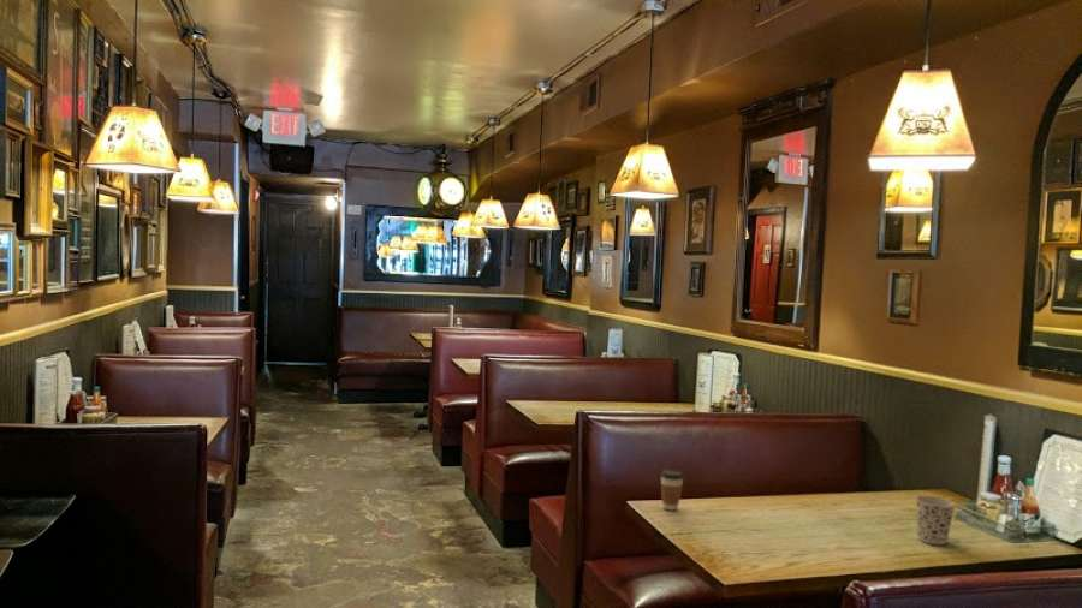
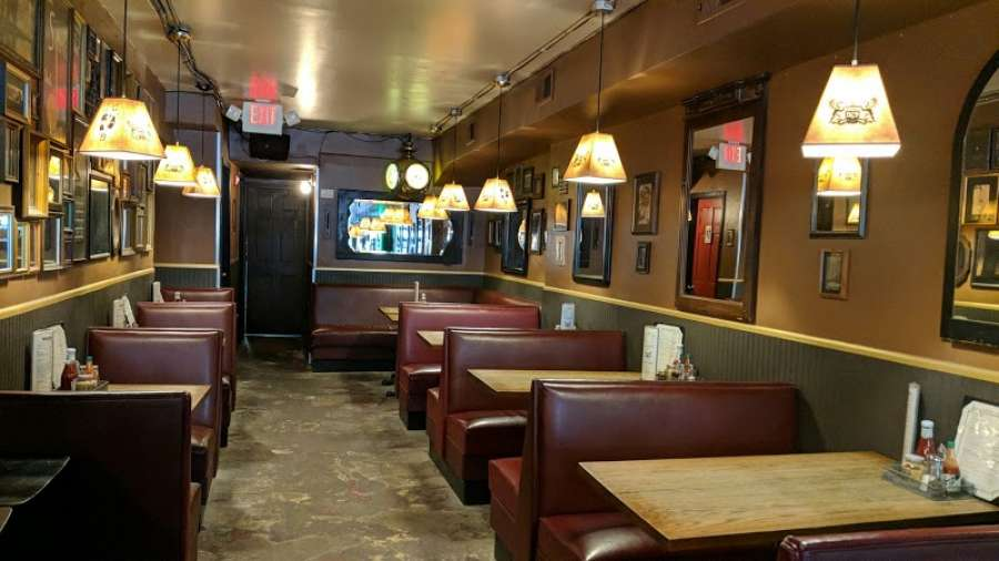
- coffee cup (671, 489)
- cup (933, 520)
